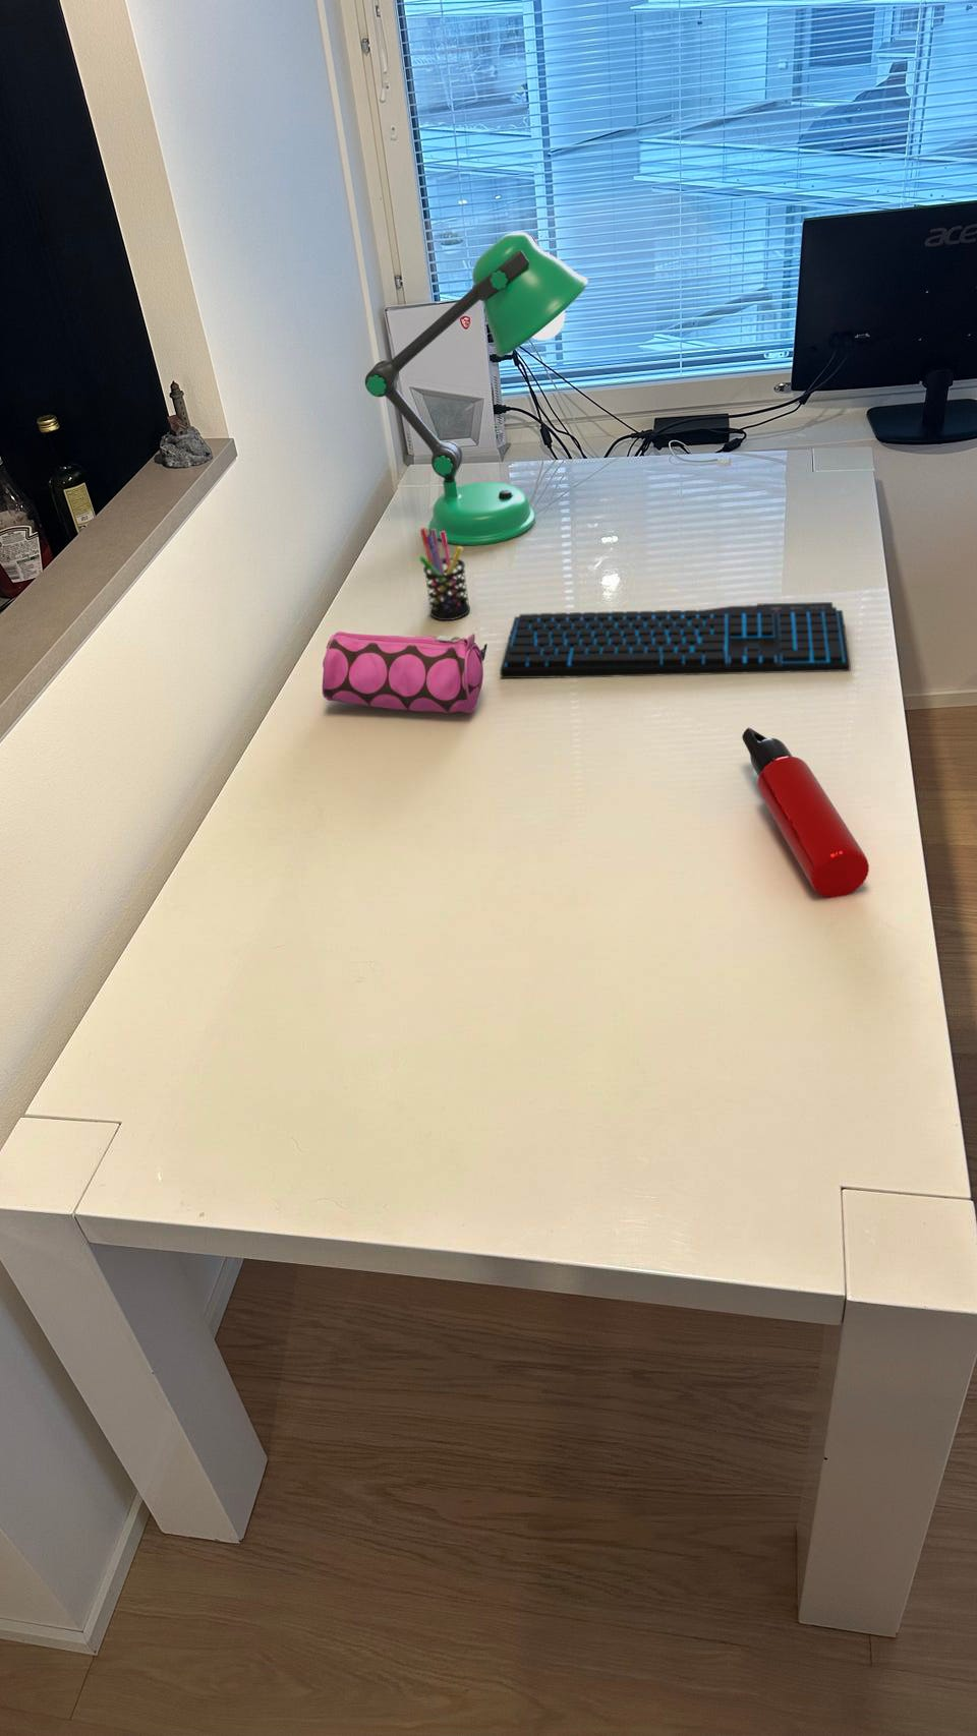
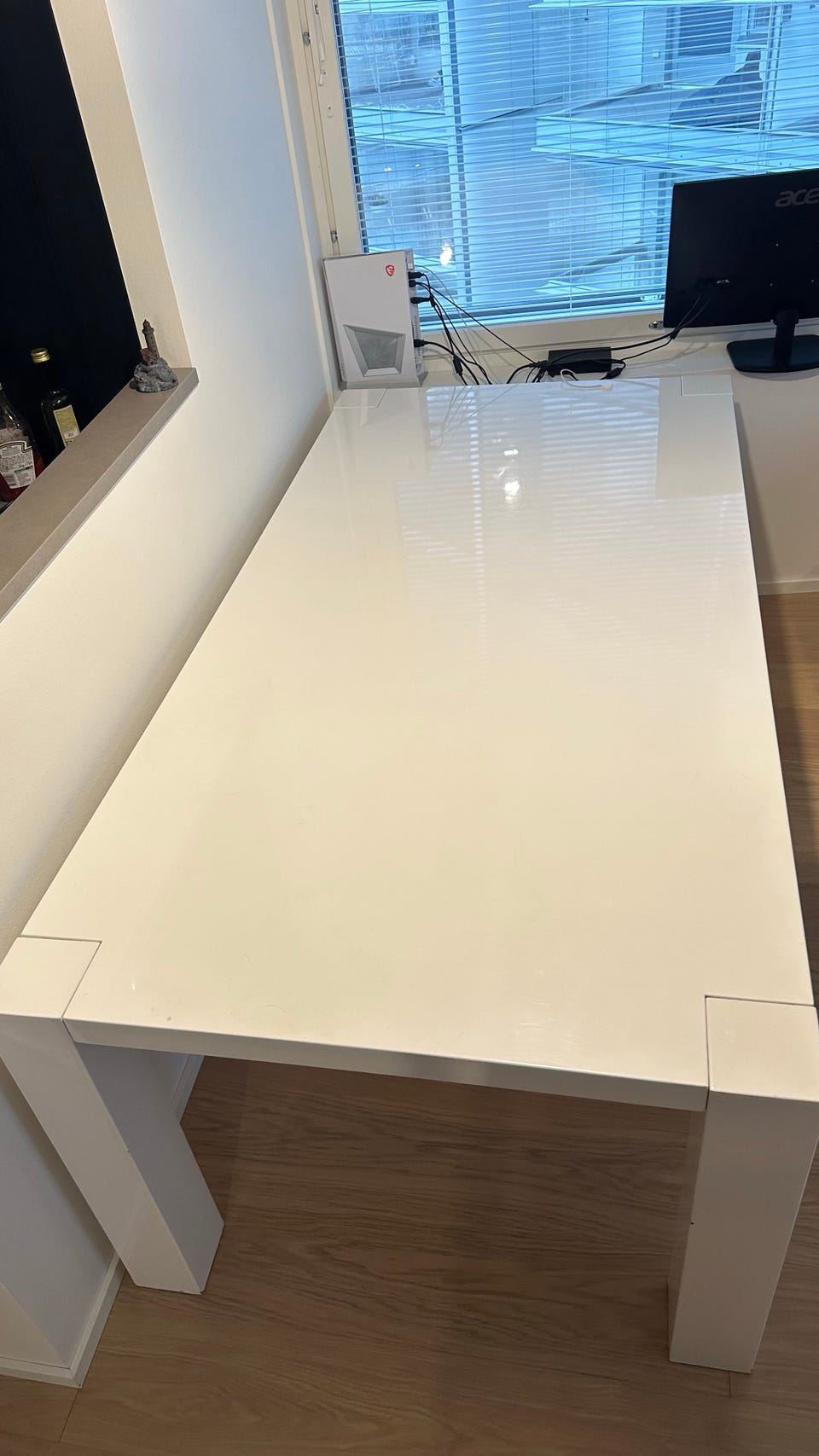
- desk lamp (497, 355)
- water bottle (800, 802)
- pen holder (440, 574)
- pencil case (401, 668)
- keyboard (673, 636)
